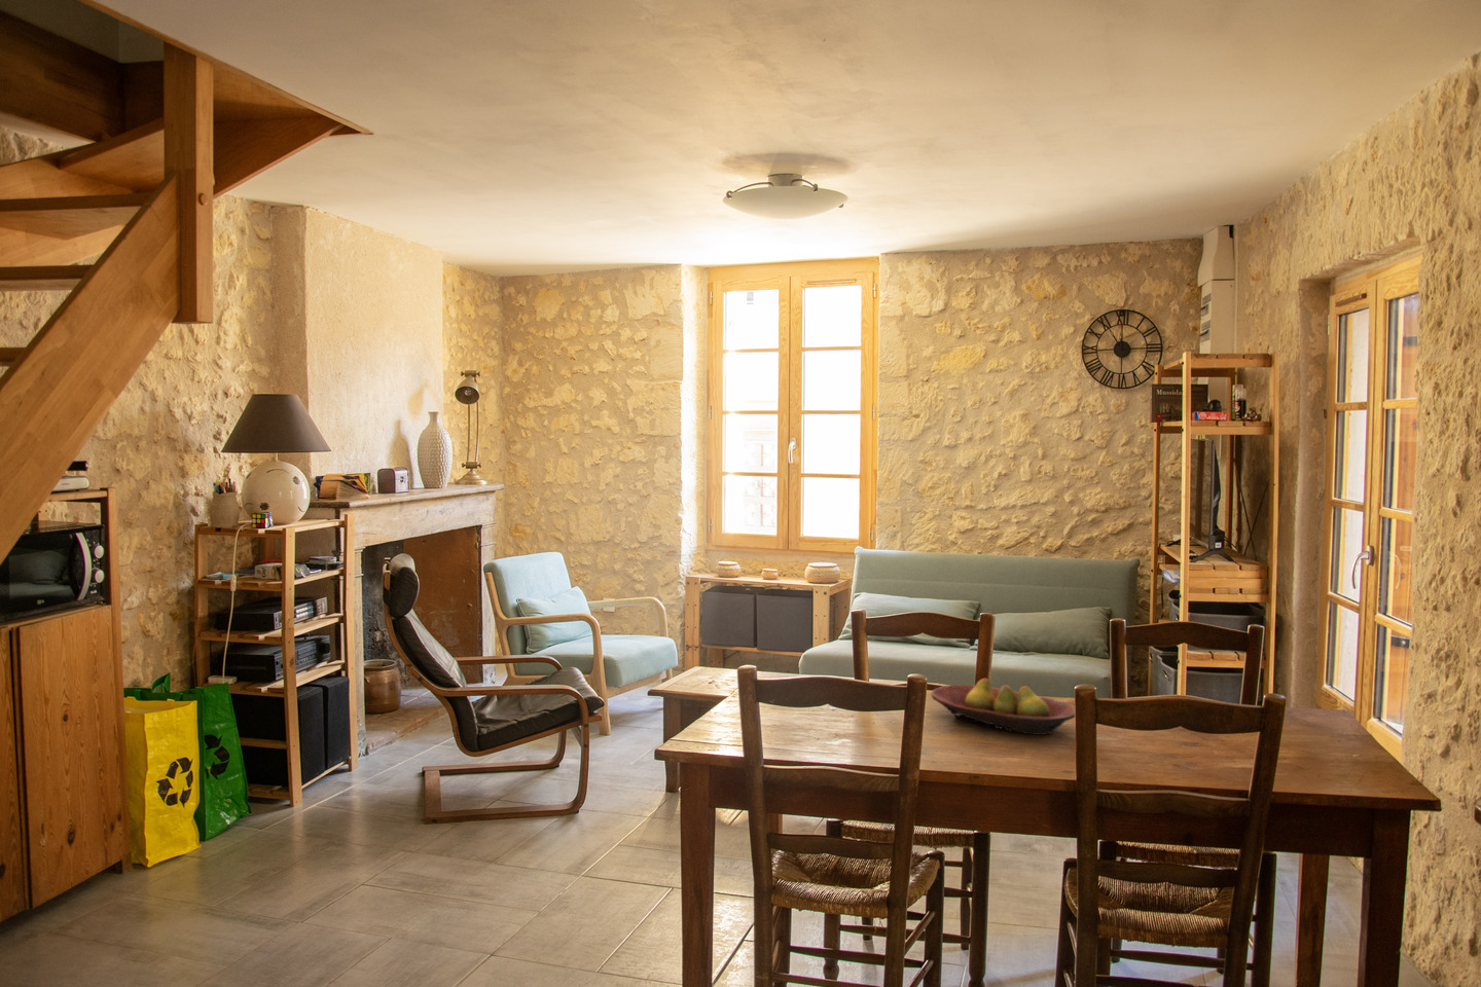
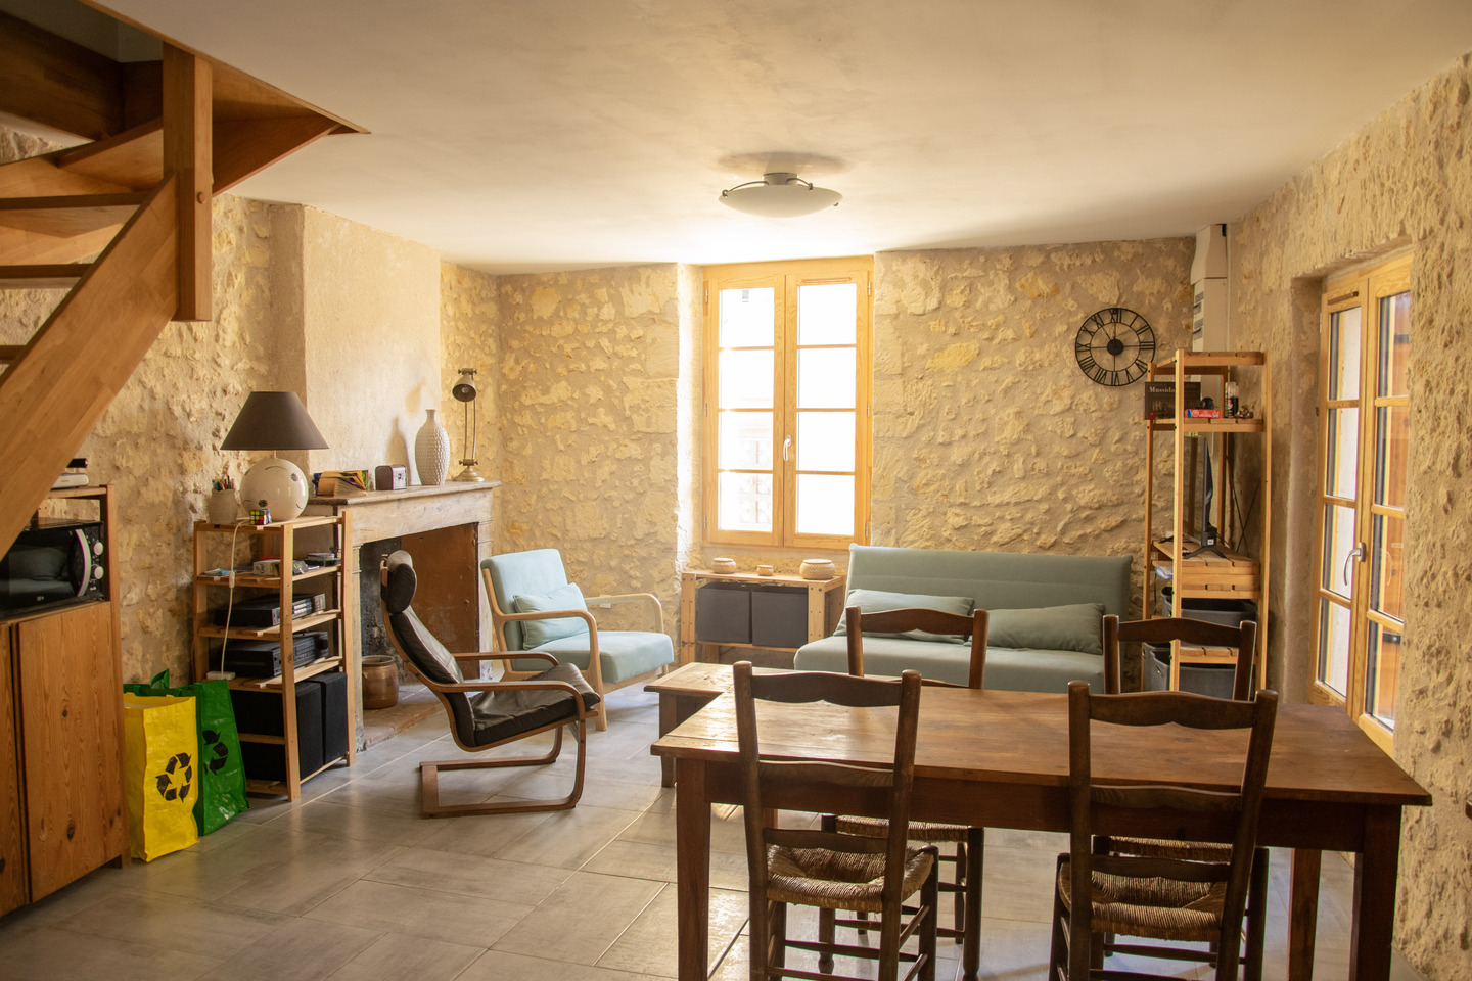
- fruit bowl (1002, 702)
